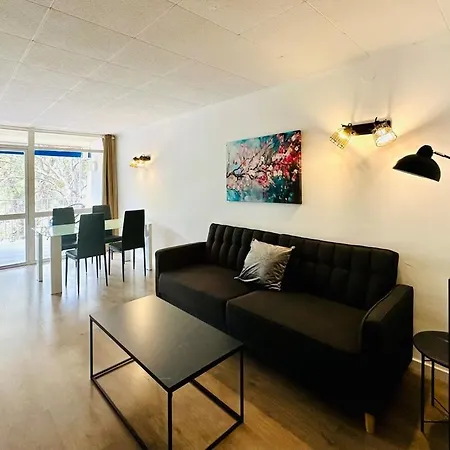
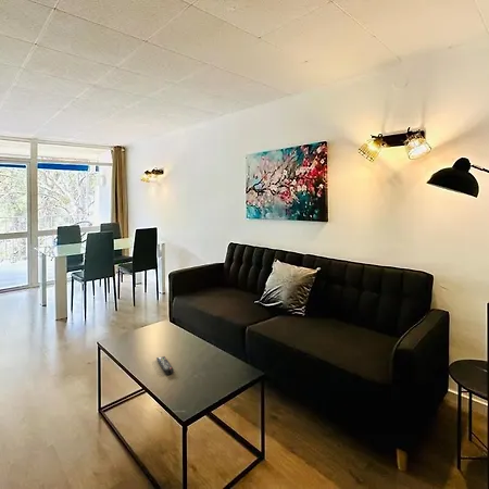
+ remote control (164, 364)
